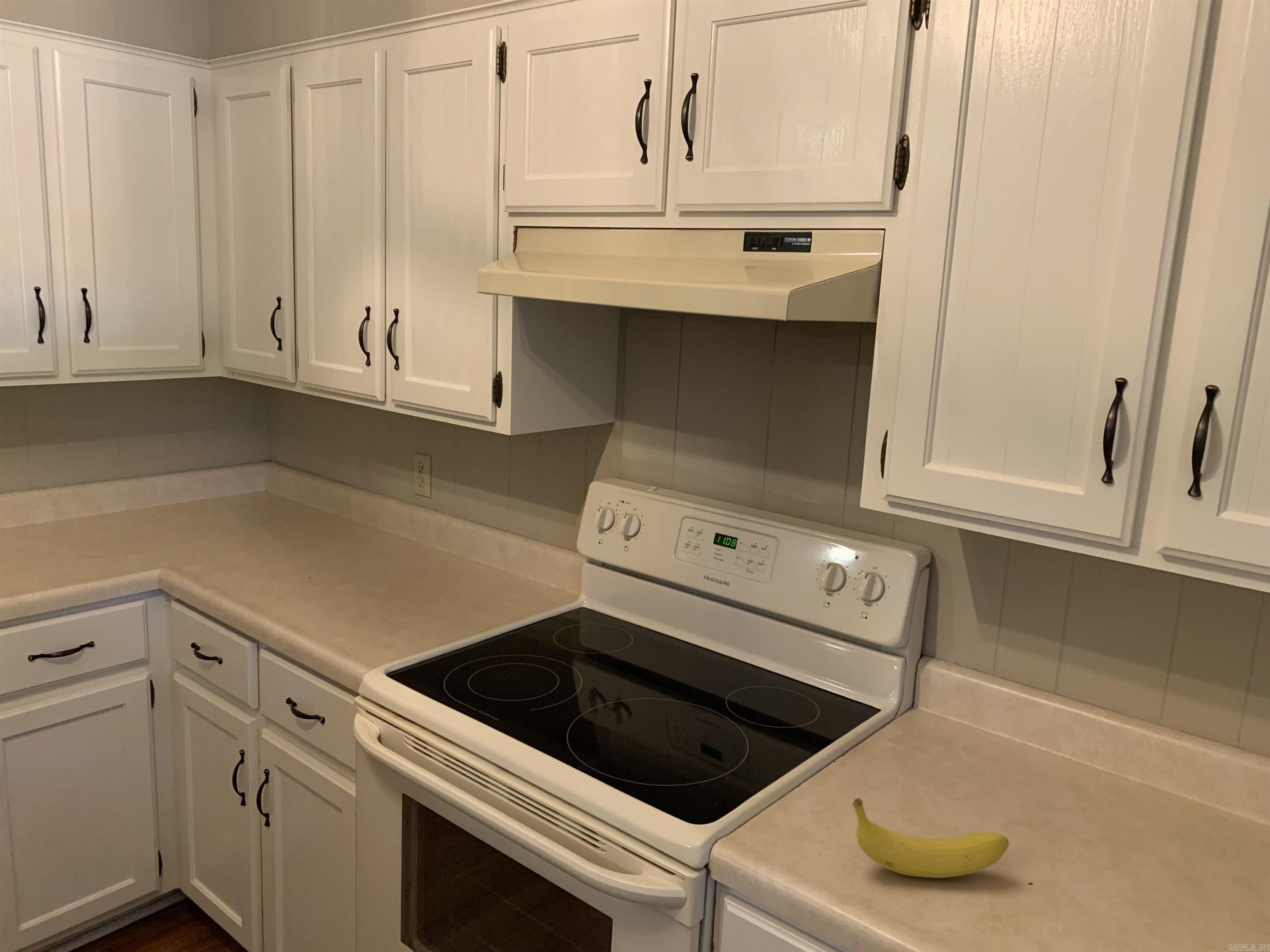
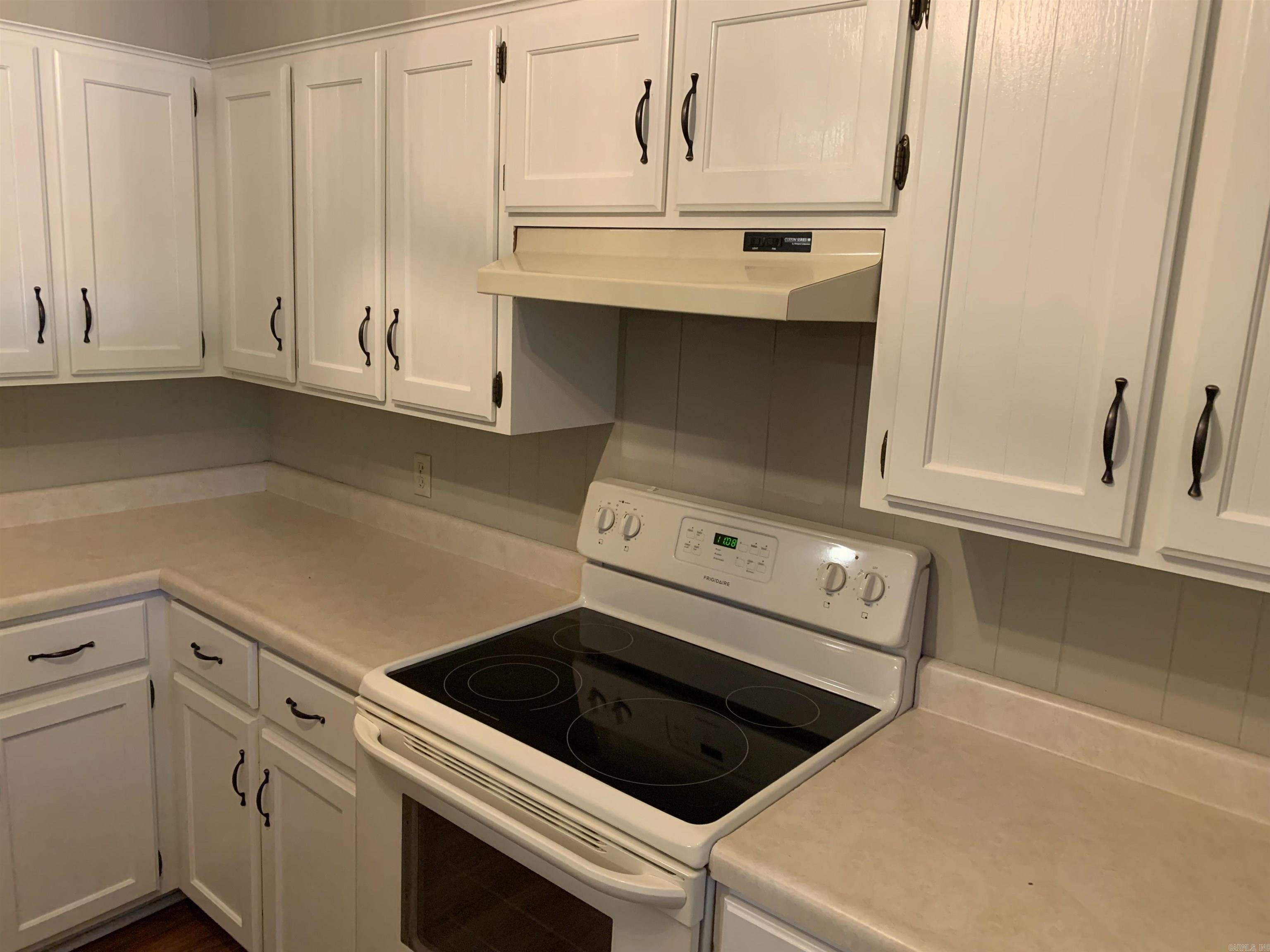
- fruit (929, 838)
